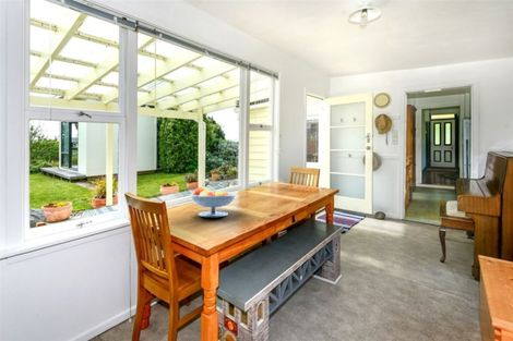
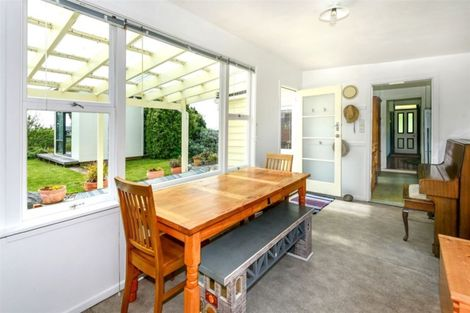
- fruit bowl (213, 200)
